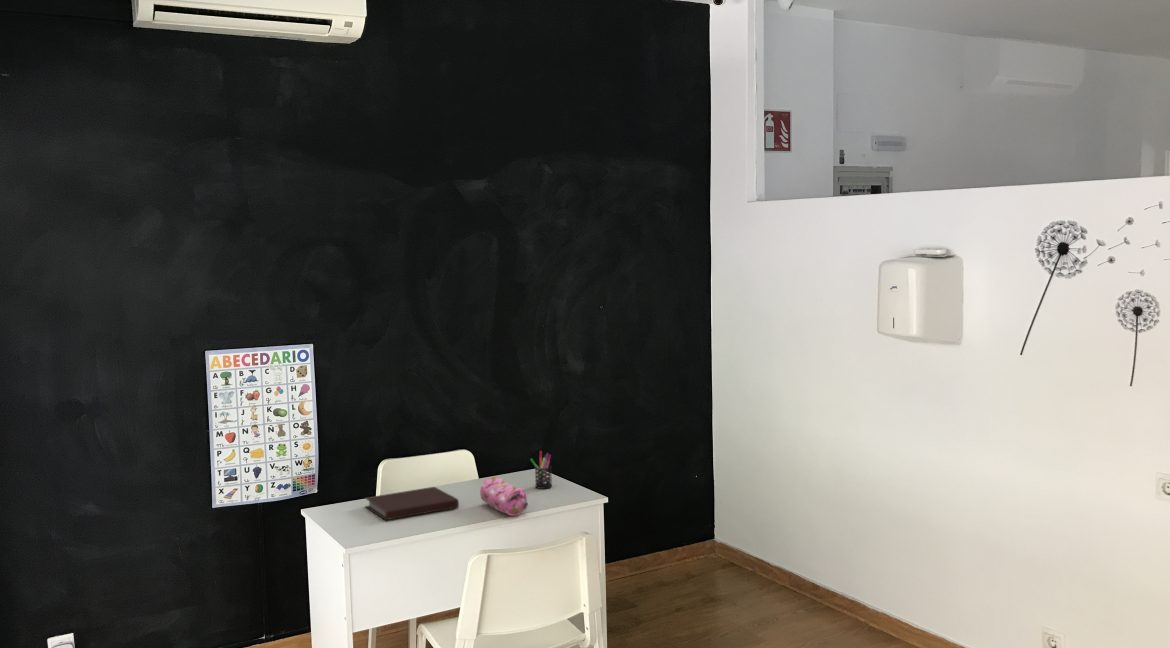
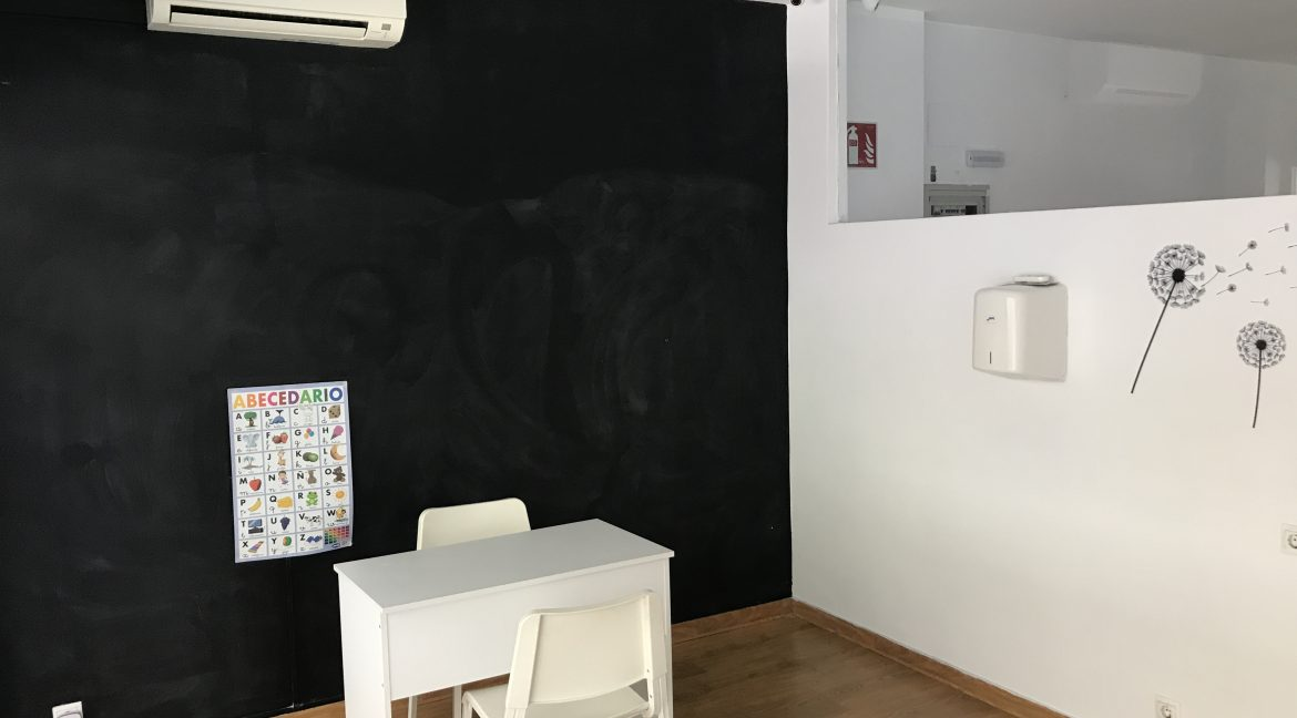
- notebook (411, 503)
- pen holder (541, 469)
- pencil case (503, 495)
